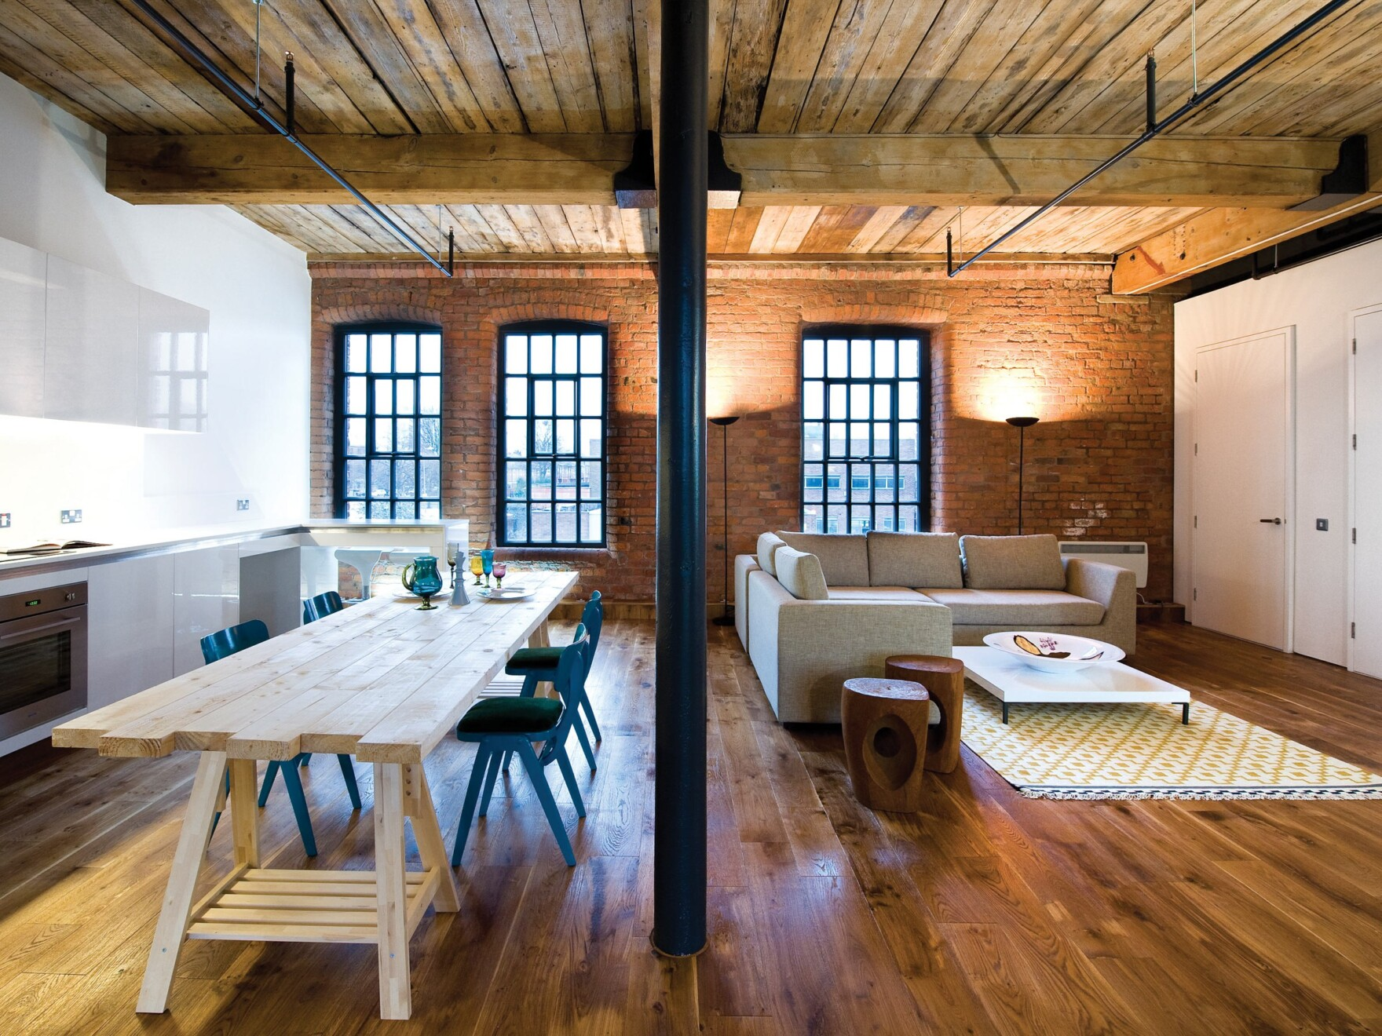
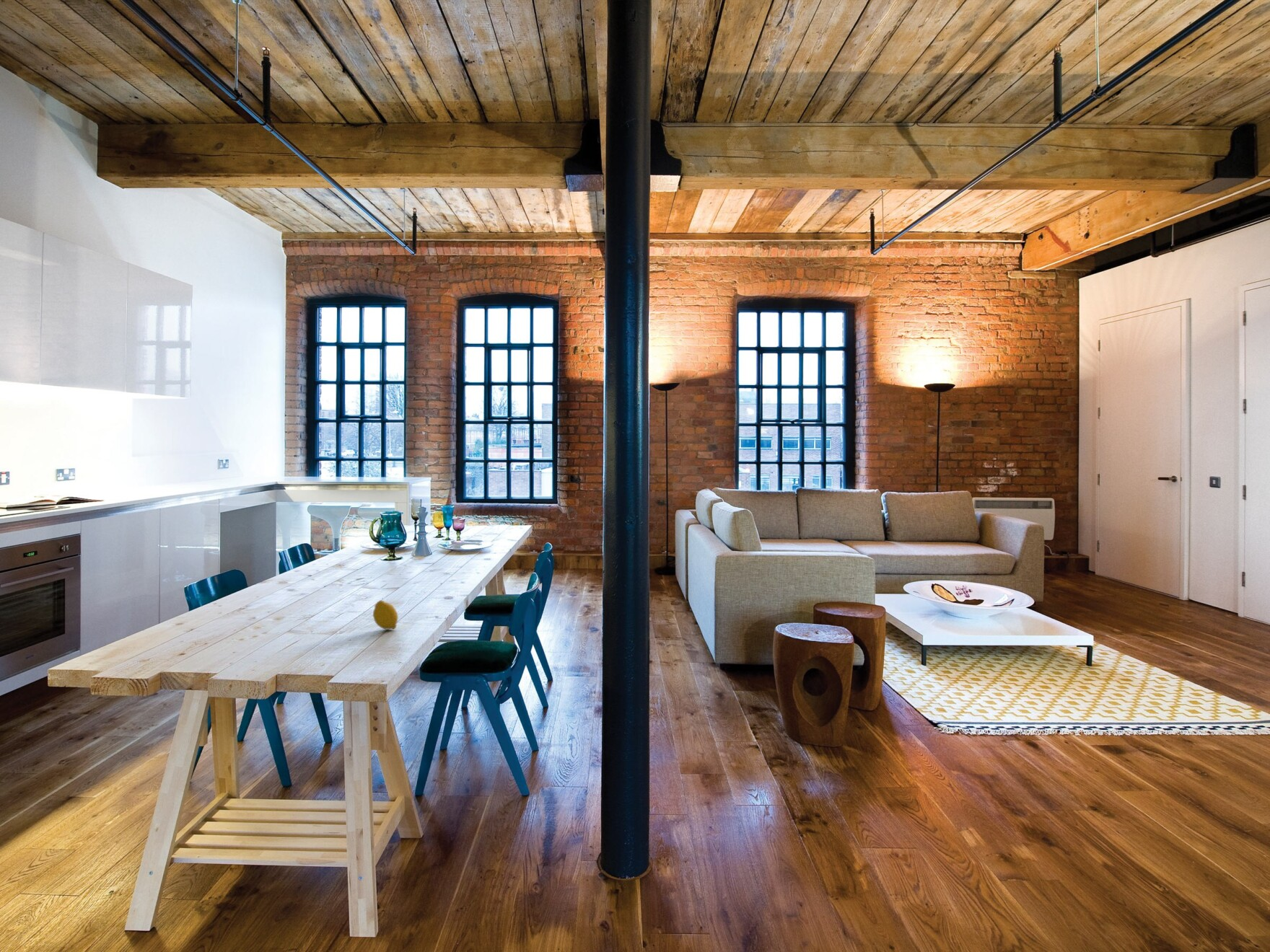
+ fruit (385, 614)
